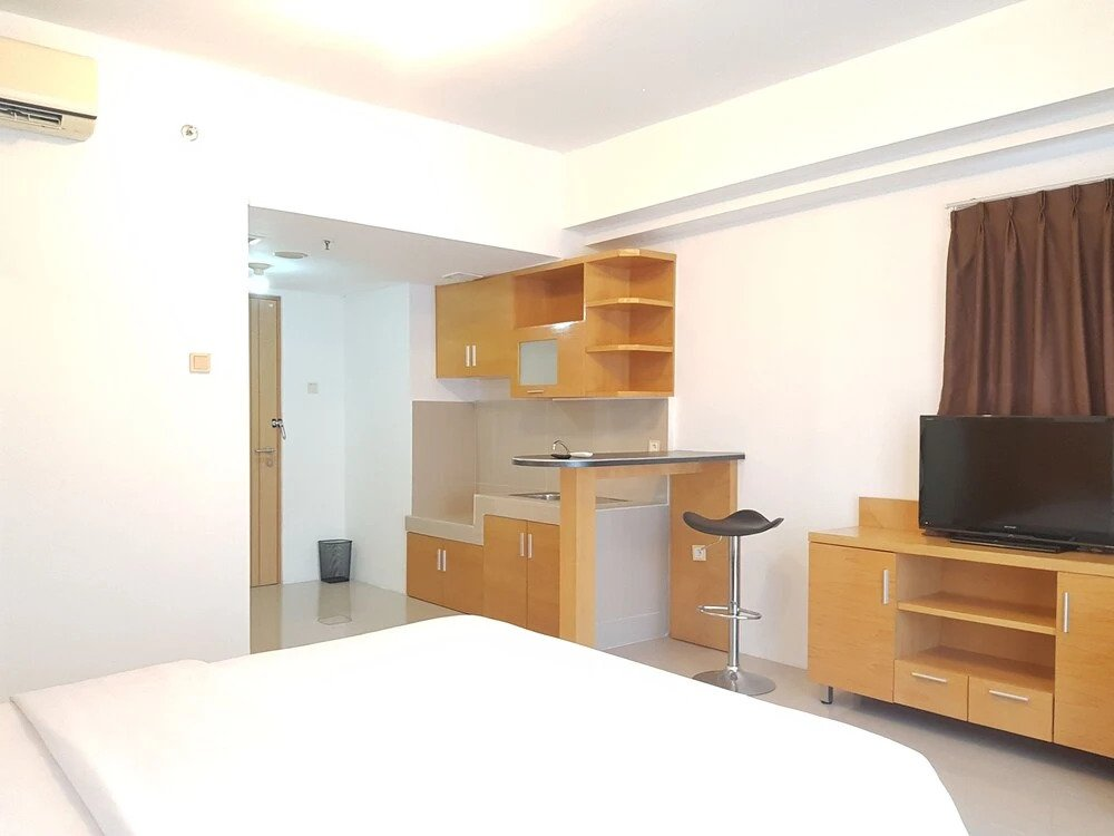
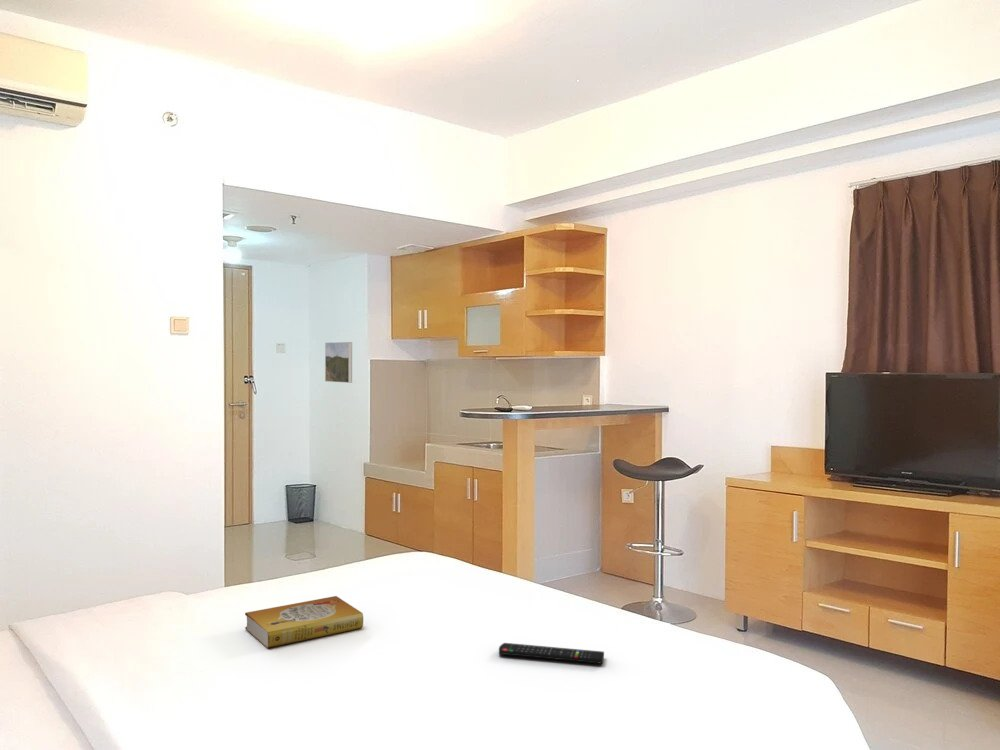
+ remote control (550, 654)
+ book (304, 620)
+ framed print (338, 362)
